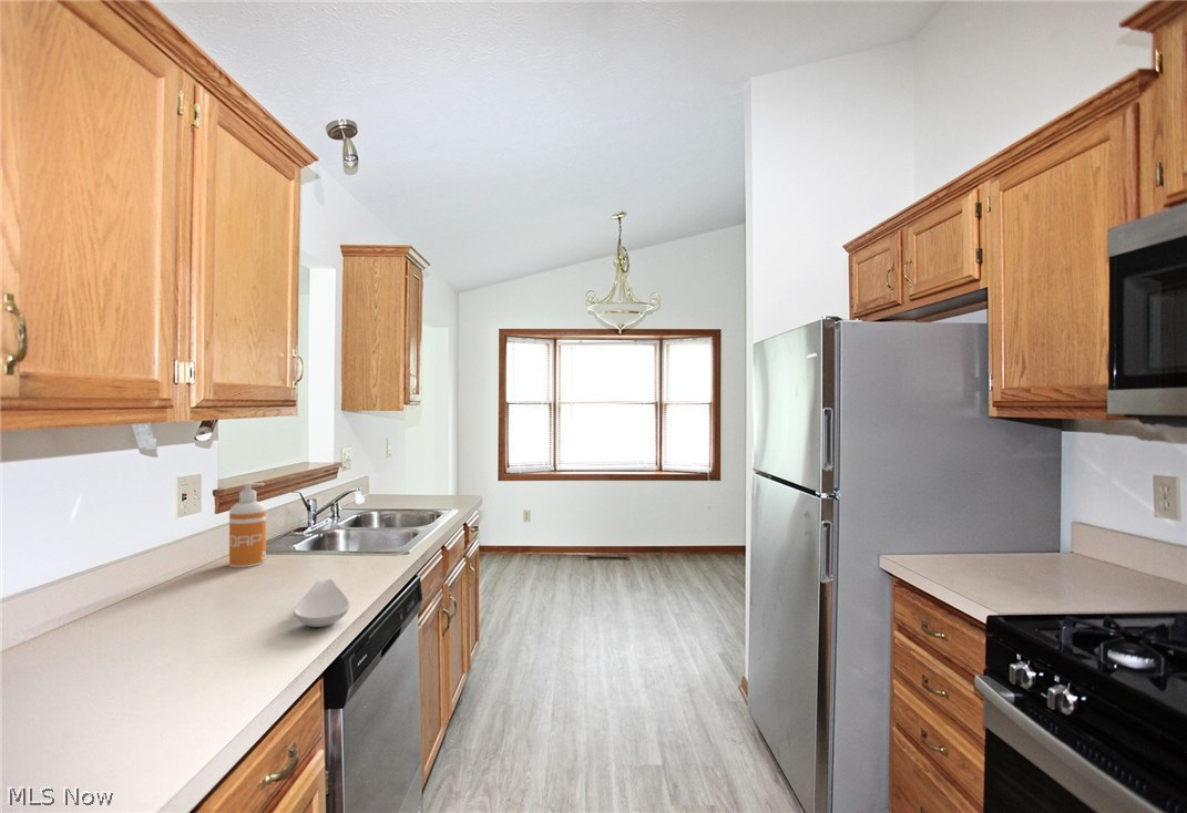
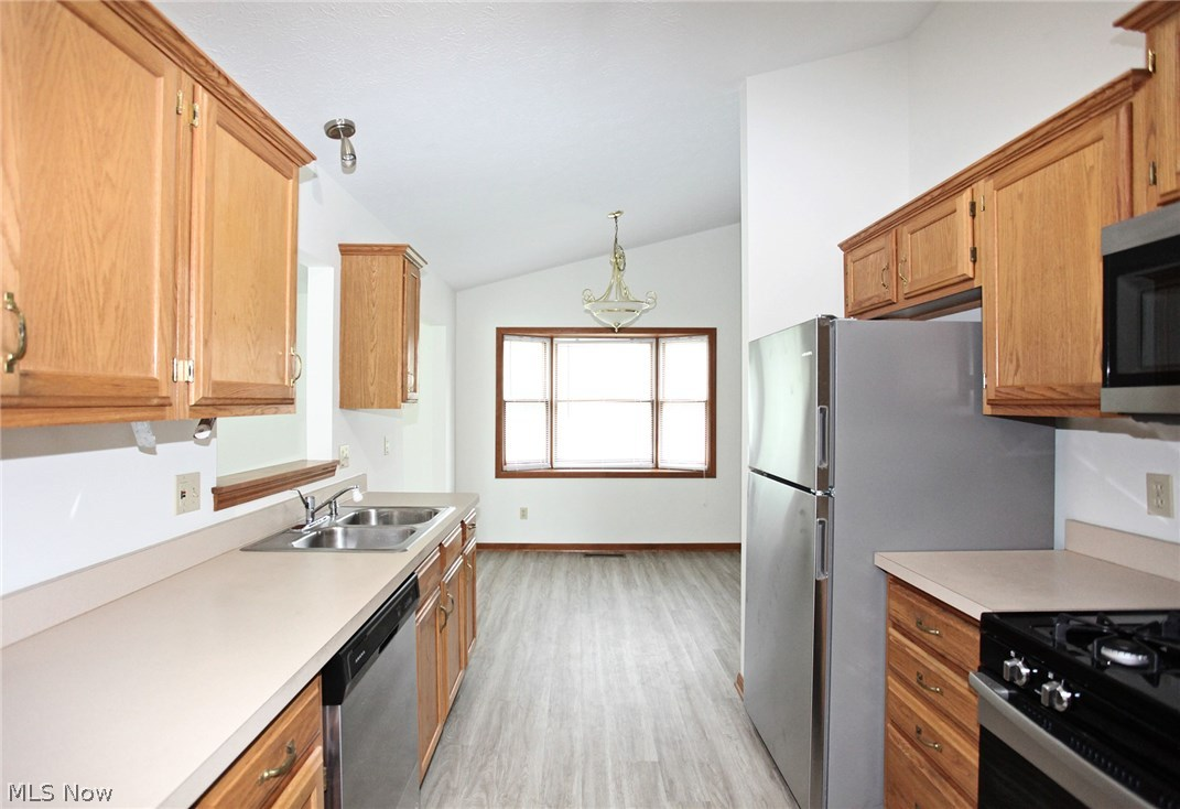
- spoon rest (323, 599)
- soap dispenser (247, 523)
